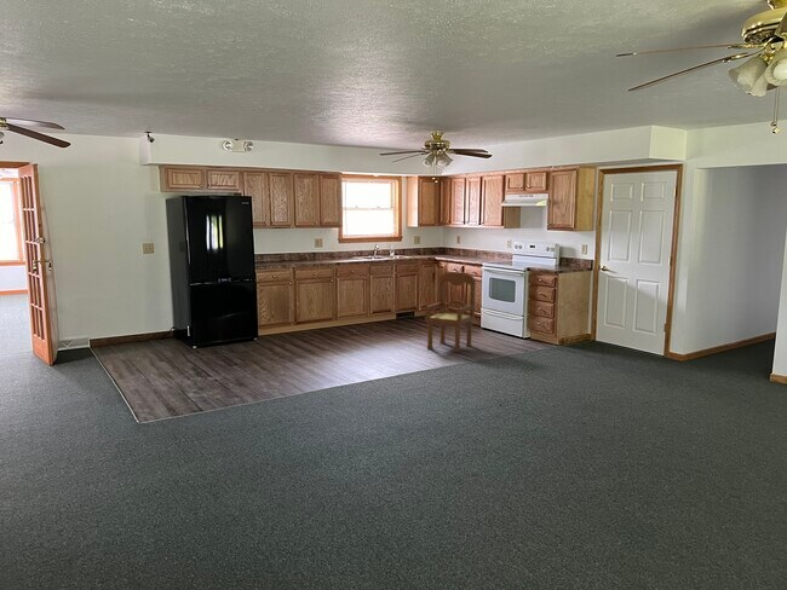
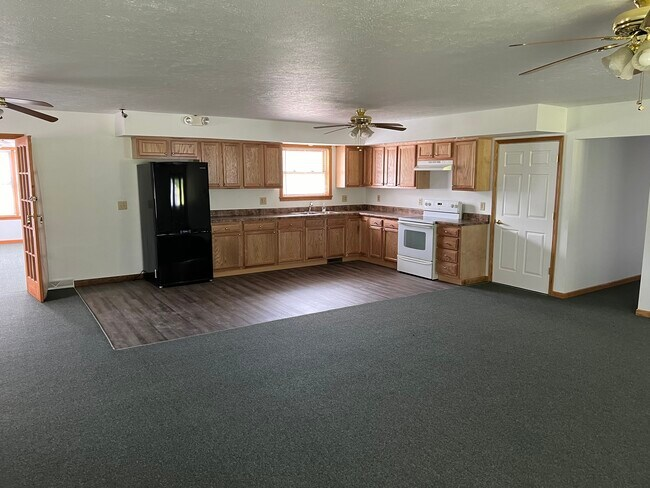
- dining chair (449, 313)
